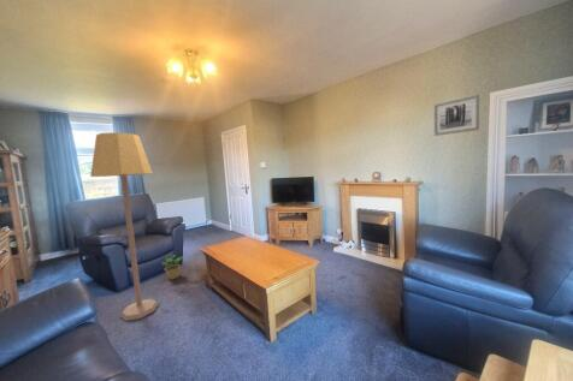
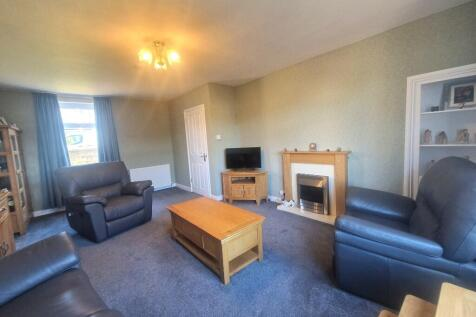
- wall art (455, 117)
- lamp (129, 225)
- potted plant (171, 266)
